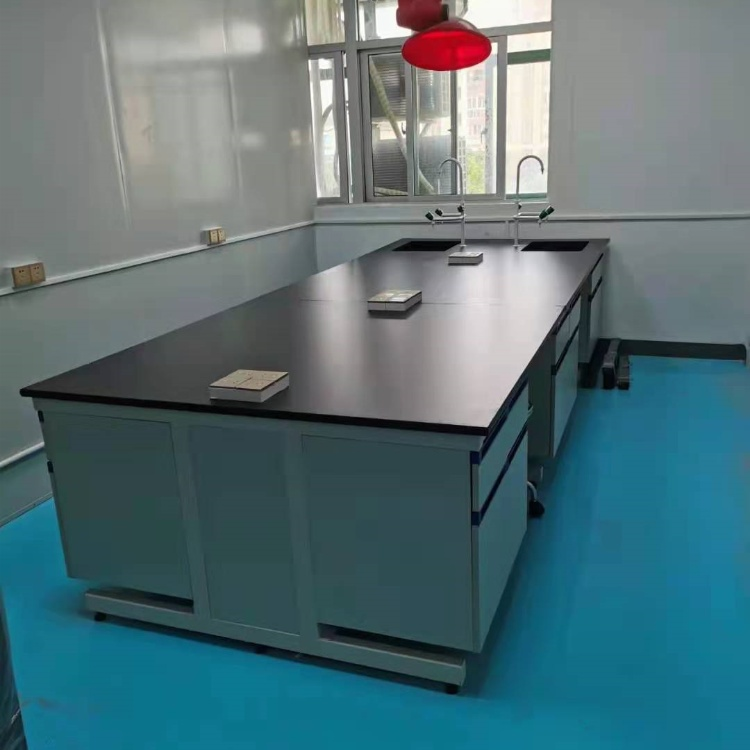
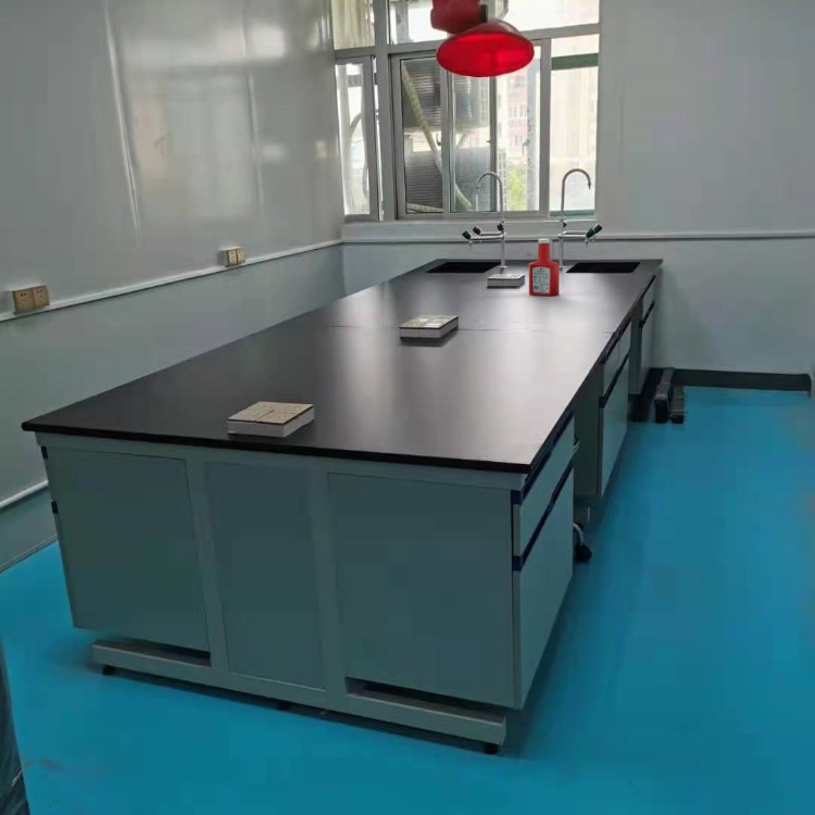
+ soap bottle (543, 266)
